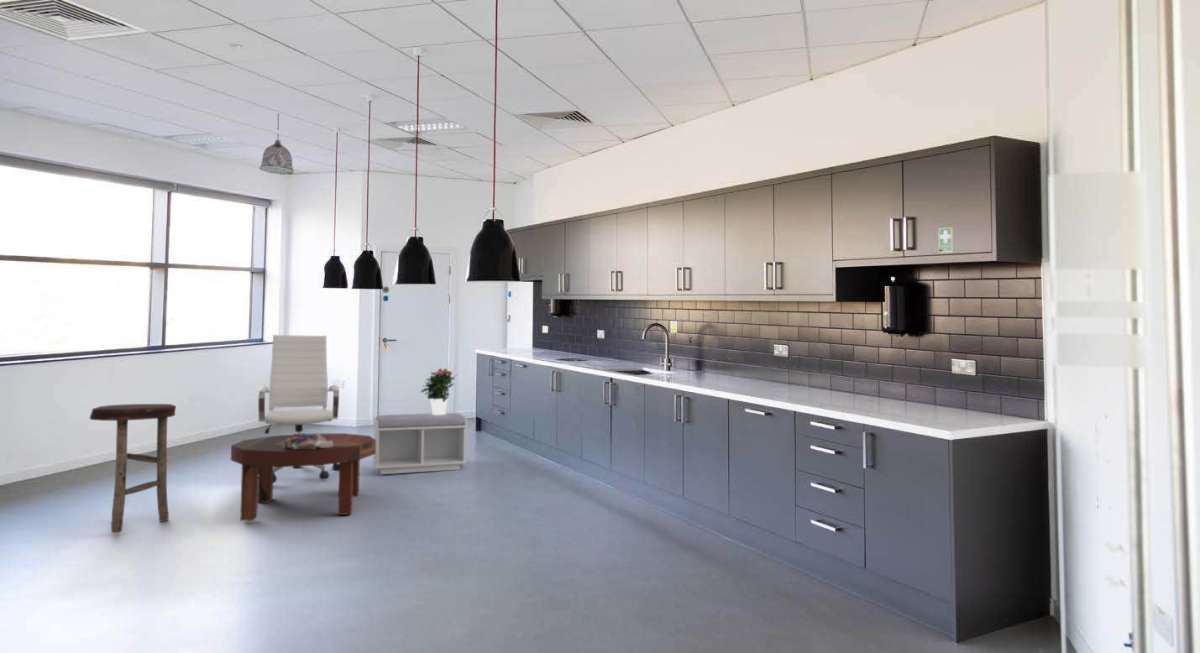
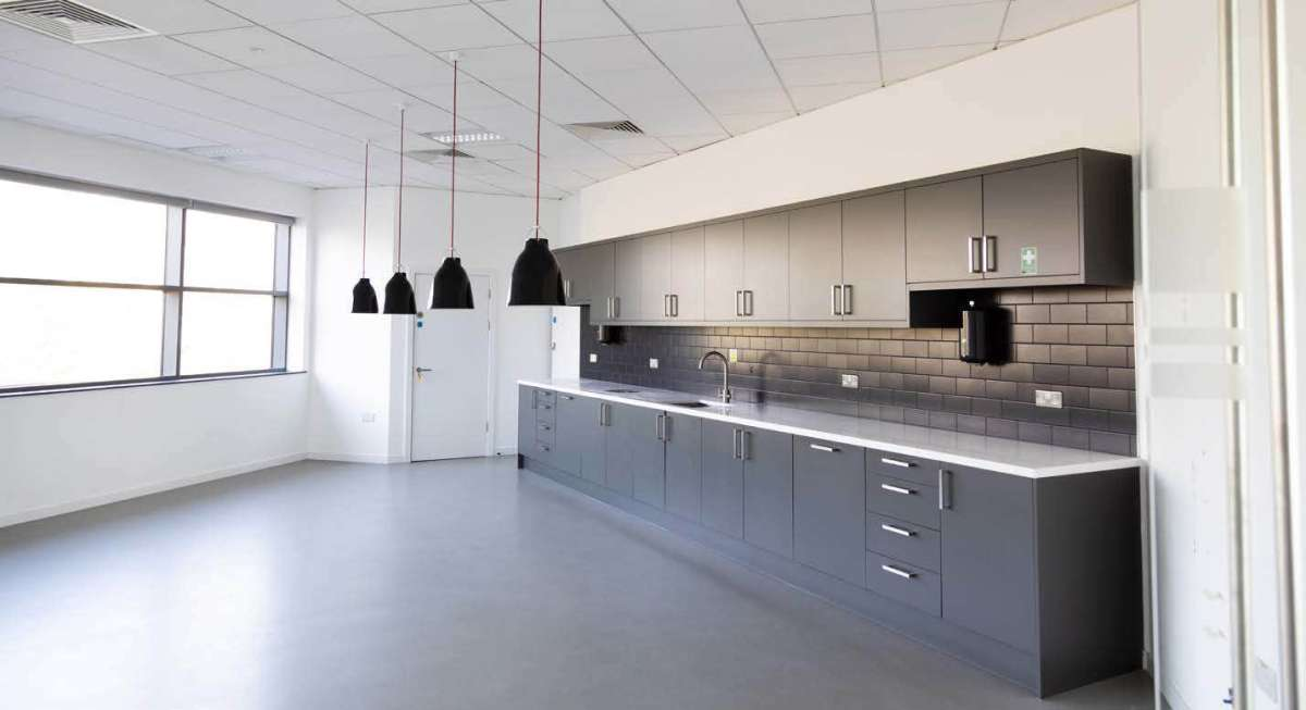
- potted flower (440, 390)
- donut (308, 439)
- chair (299, 404)
- stool (126, 465)
- bench (419, 441)
- pendant lamp (277, 141)
- coffee table (307, 465)
